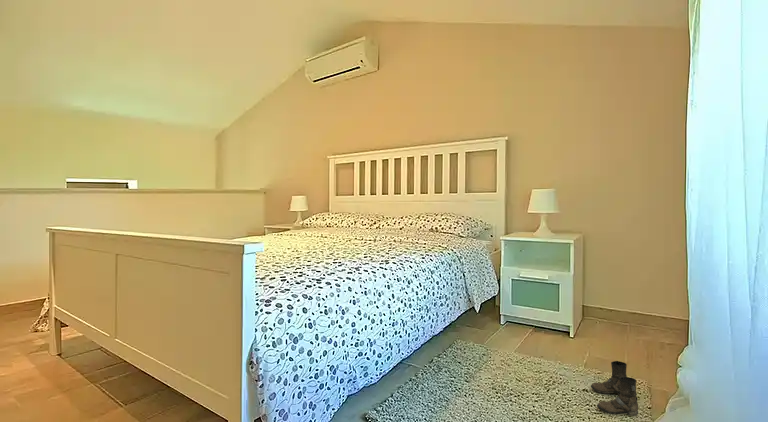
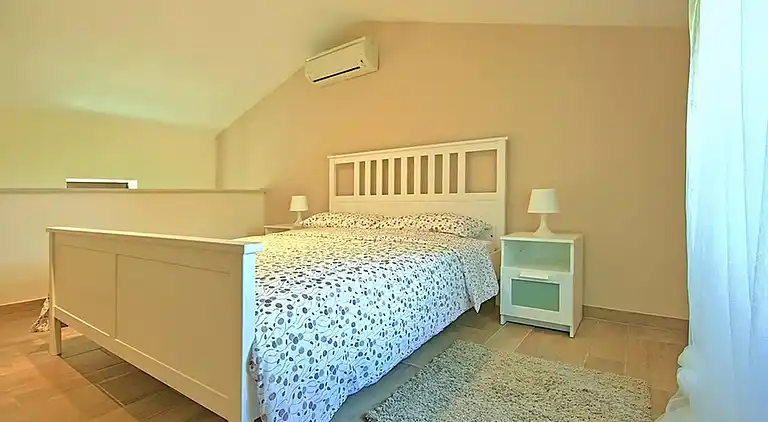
- boots (613, 385)
